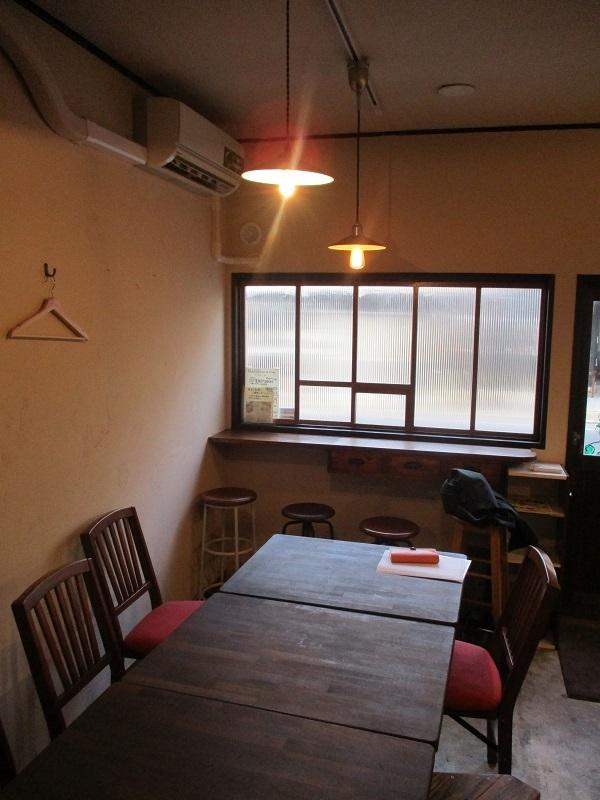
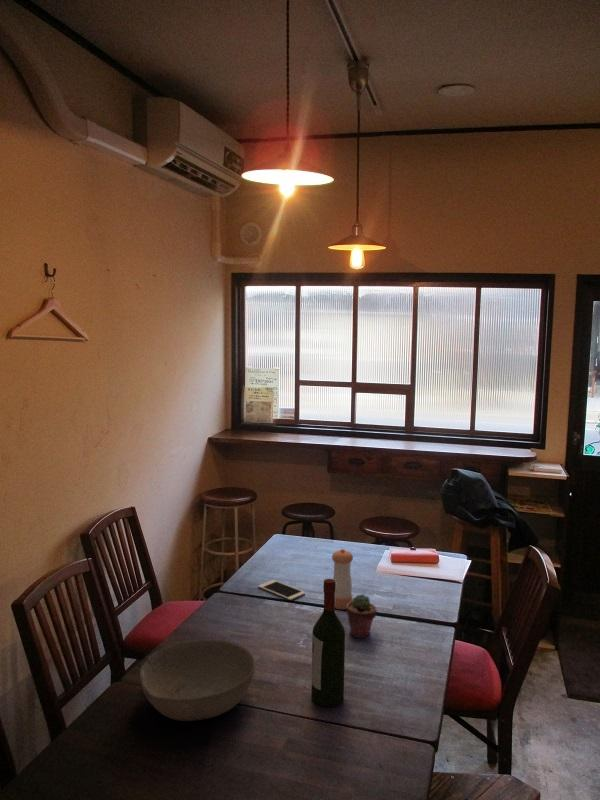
+ potted succulent (360, 614)
+ bowl (198, 683)
+ cell phone (281, 589)
+ wine bottle (328, 639)
+ pepper shaker (342, 577)
